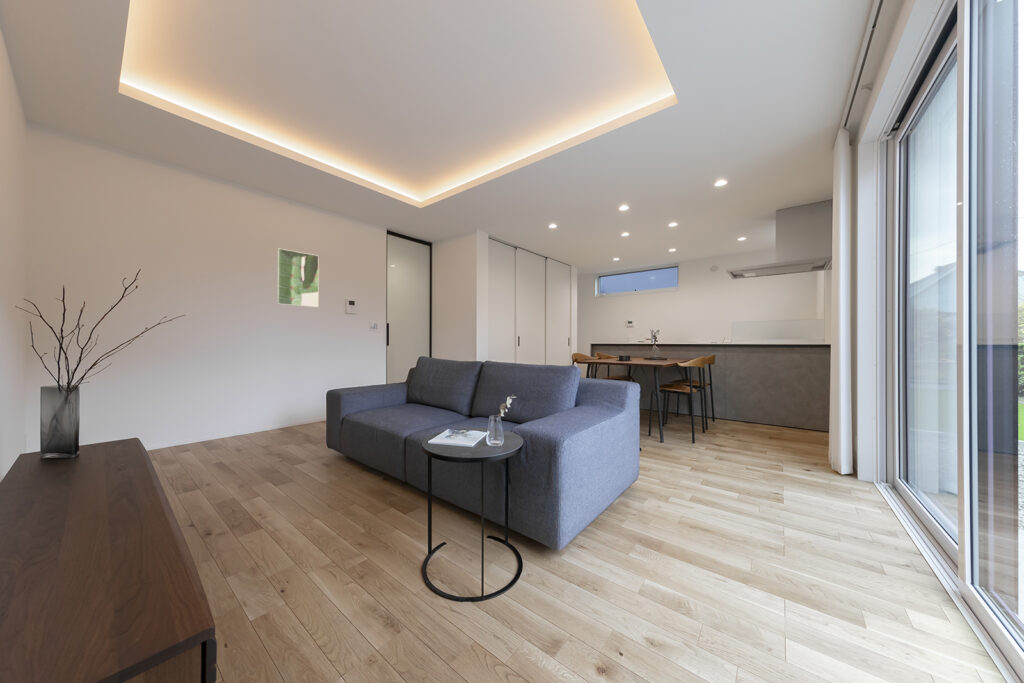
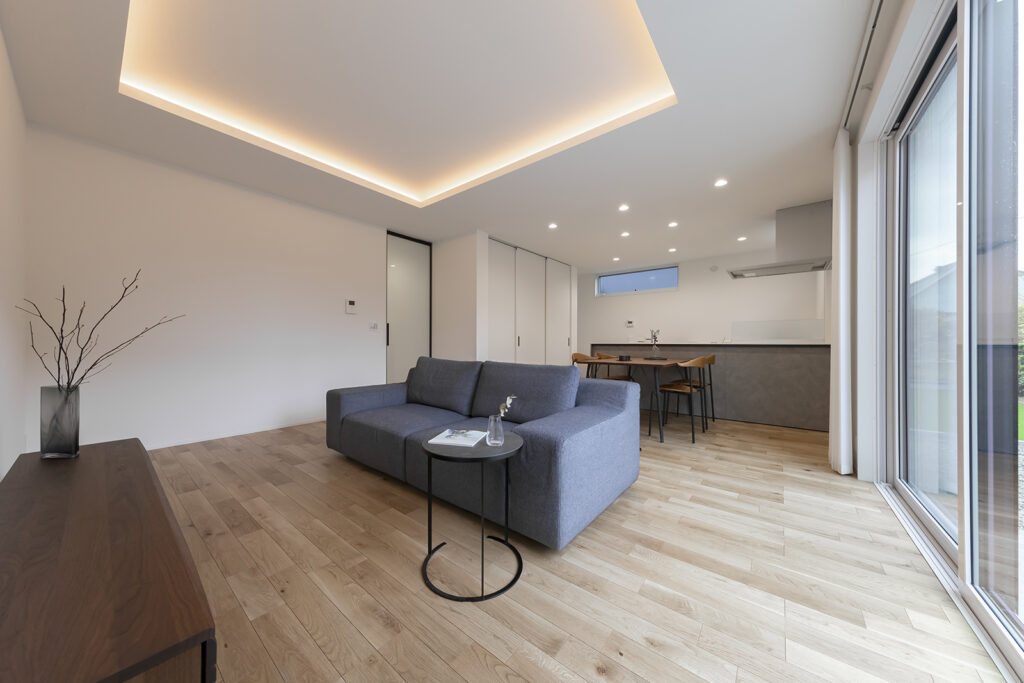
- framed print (298, 278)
